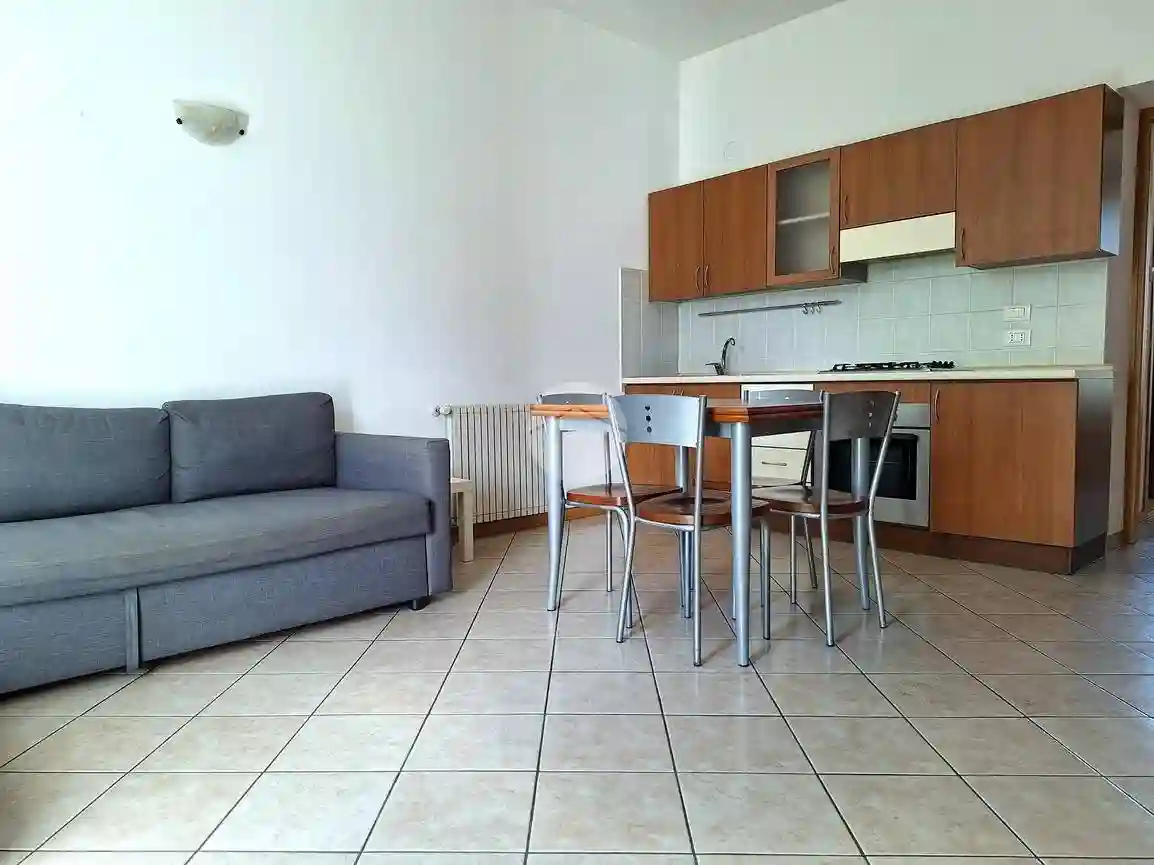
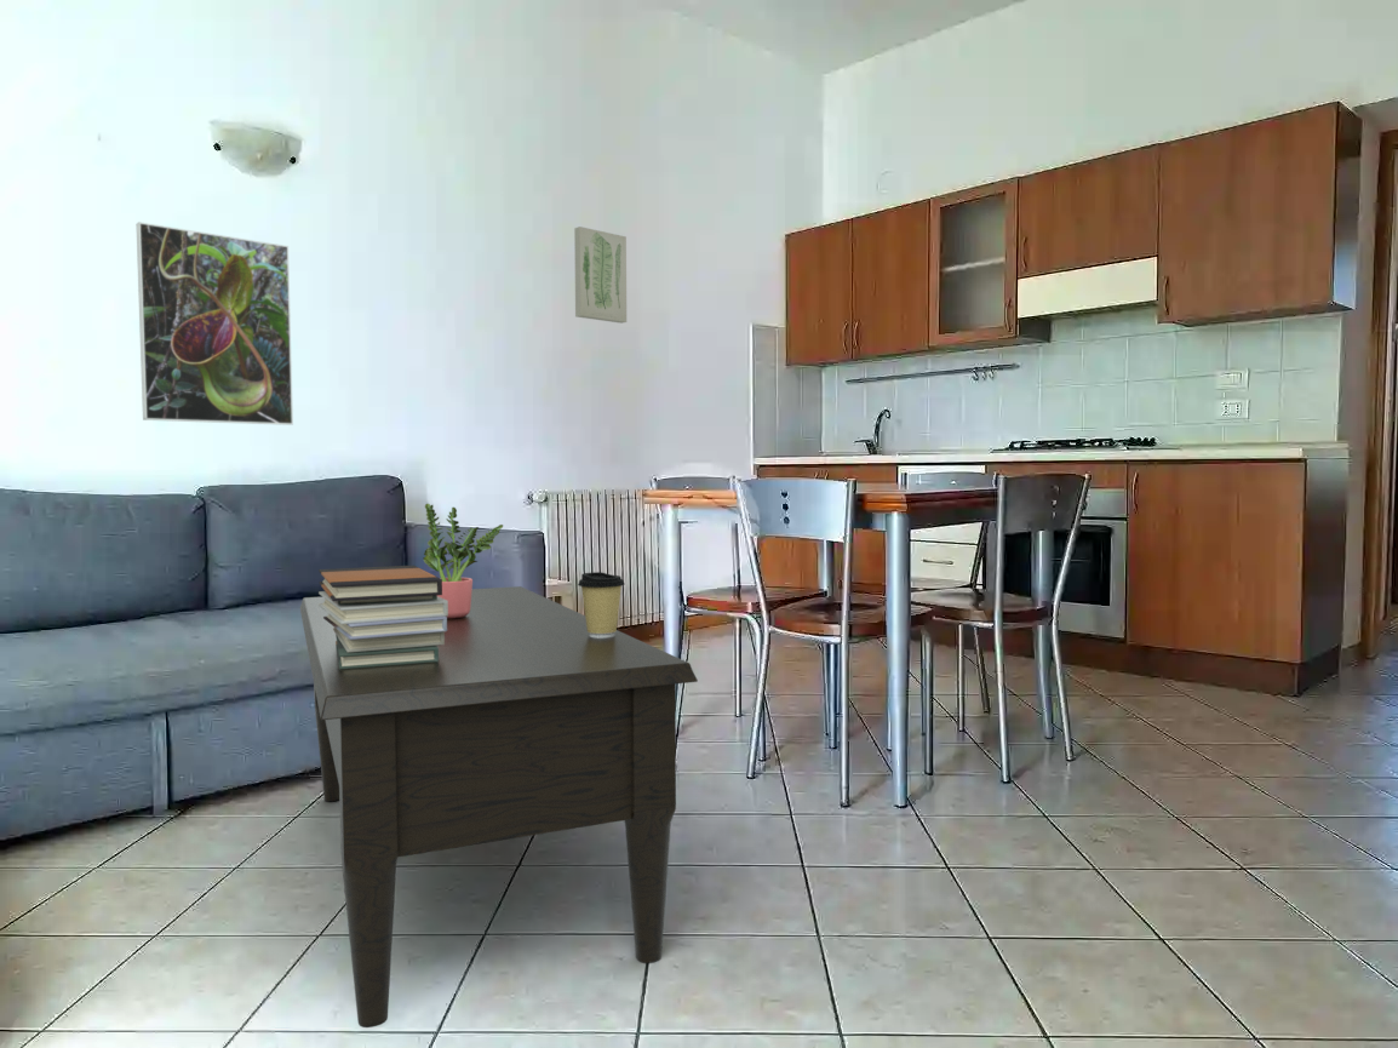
+ coffee table (457, 743)
+ wall art (601, 275)
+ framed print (218, 328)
+ potted plant (457, 557)
+ coffee cup (601, 603)
+ book stack (380, 612)
